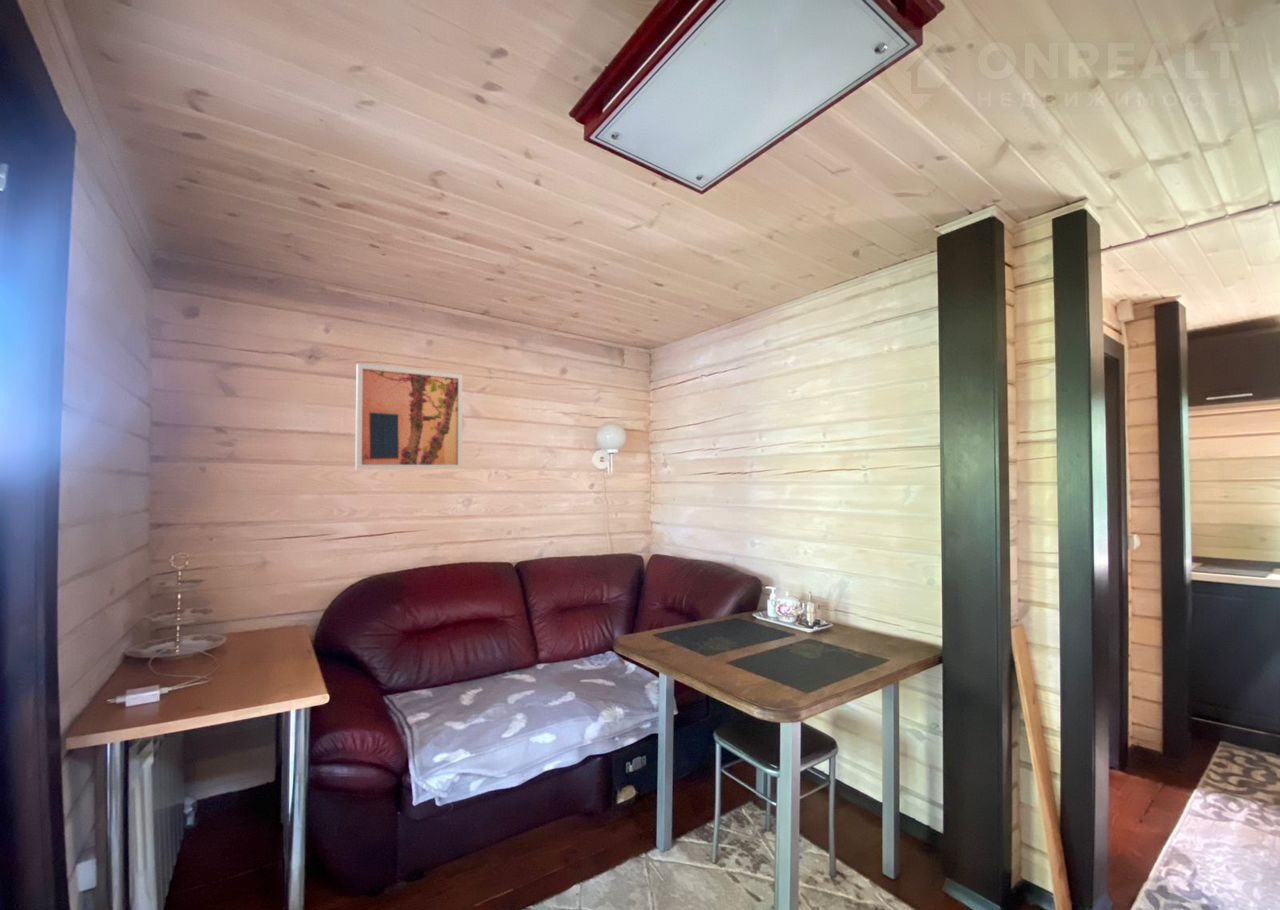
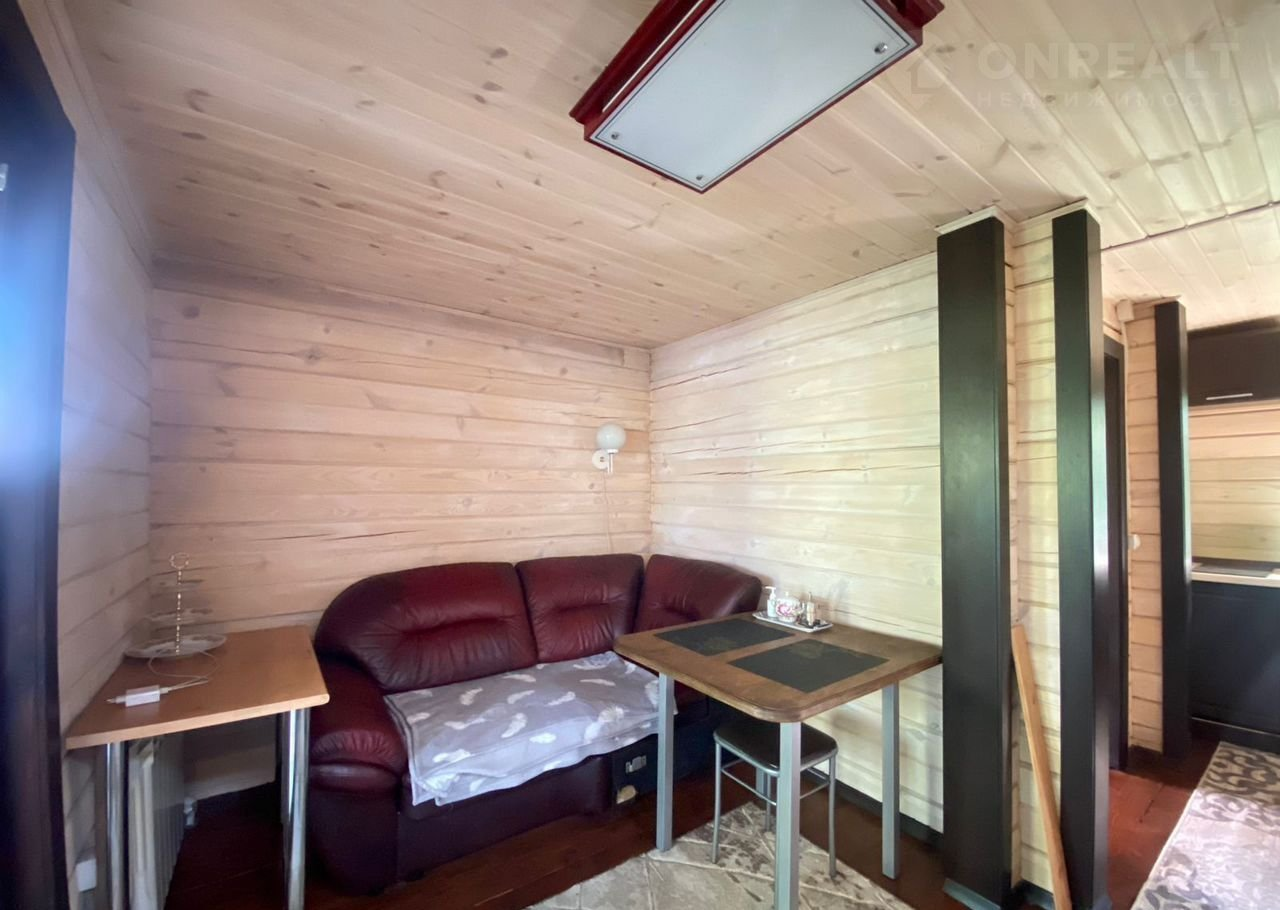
- wall art (411, 419)
